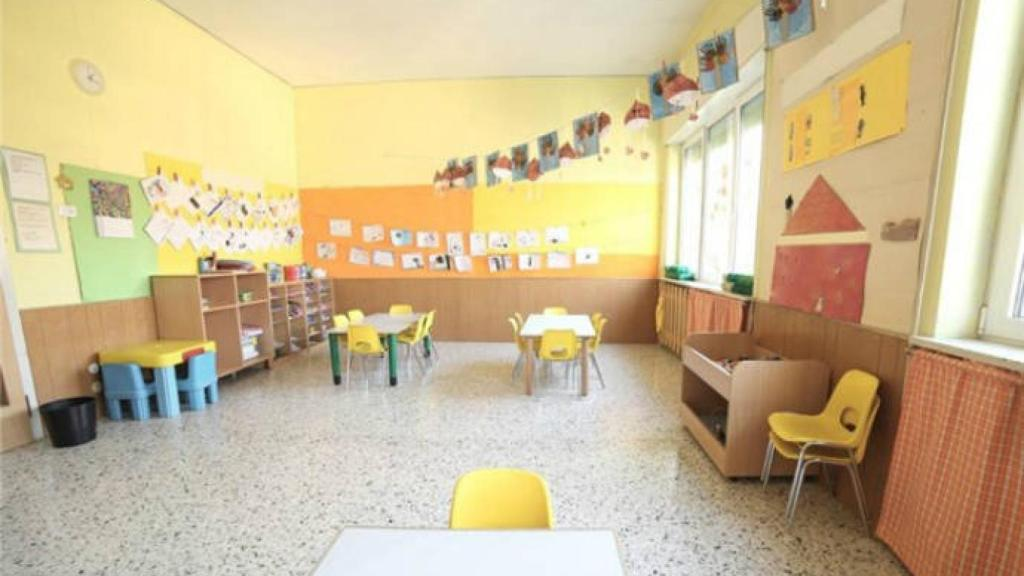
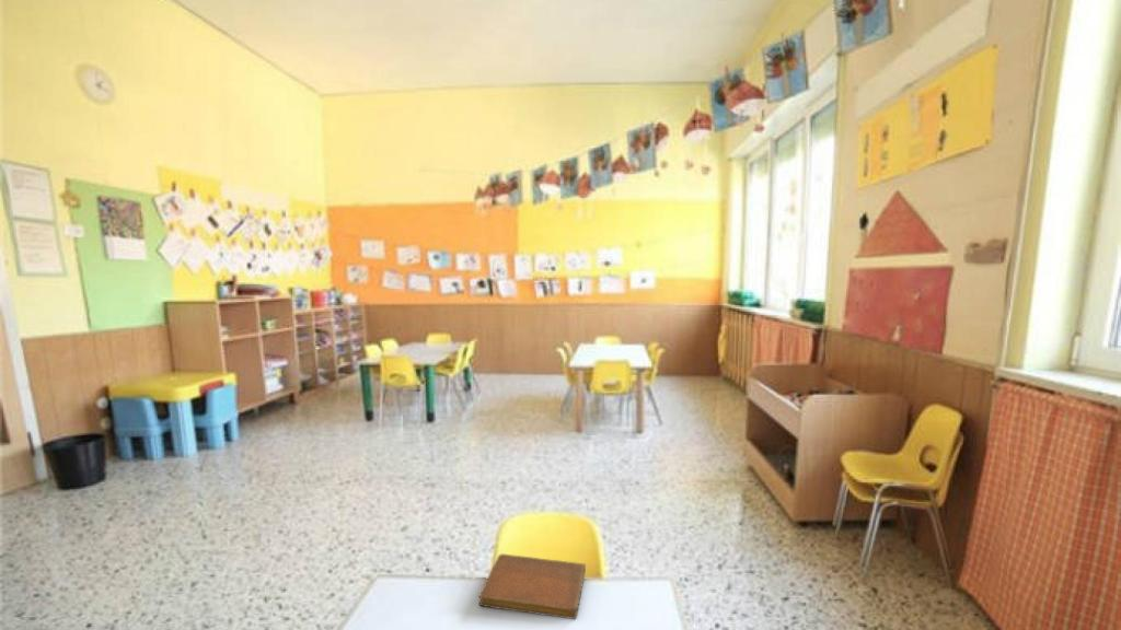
+ notebook (534, 583)
